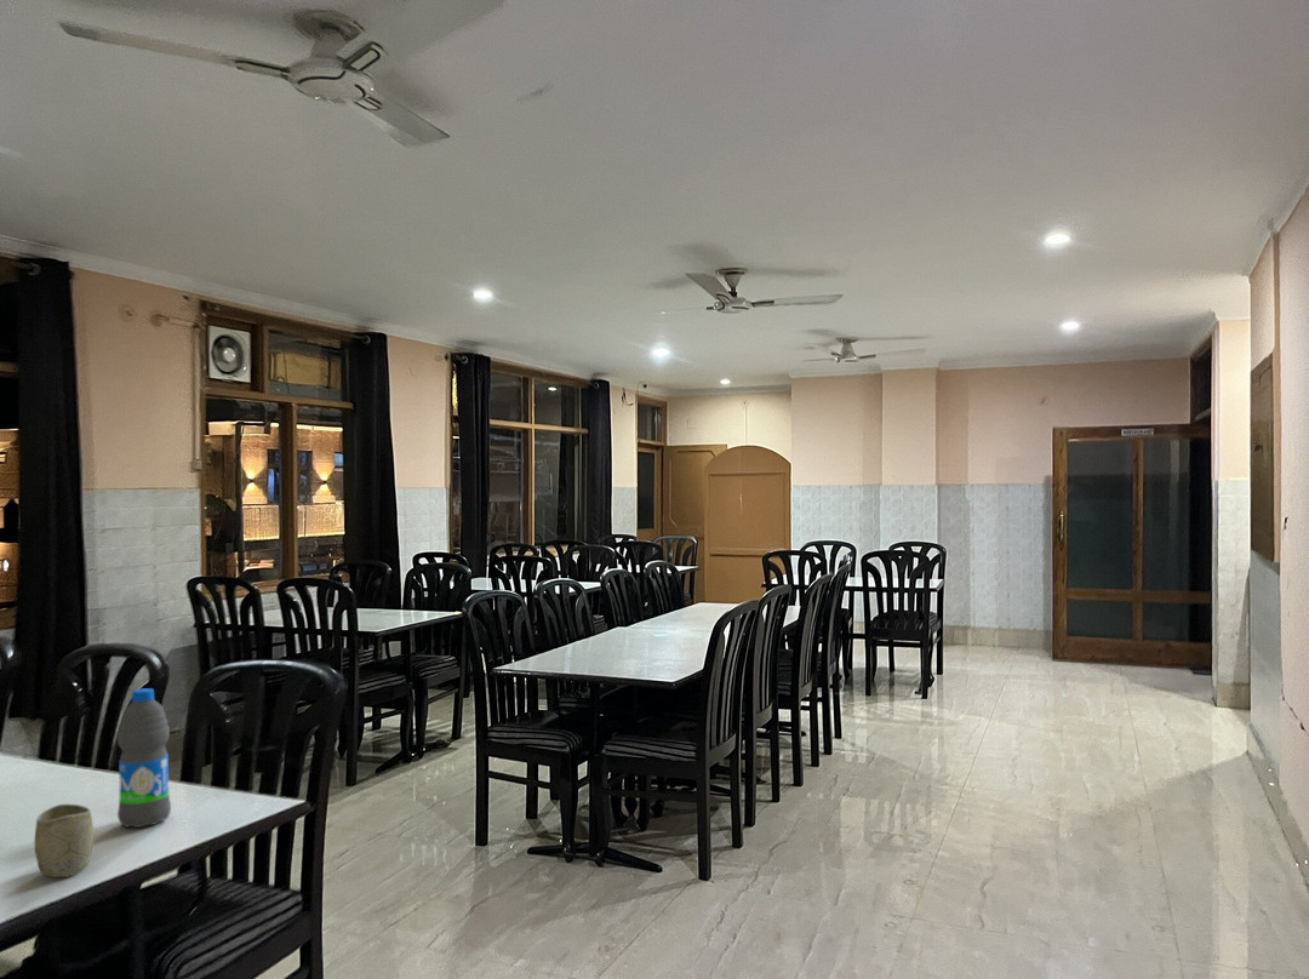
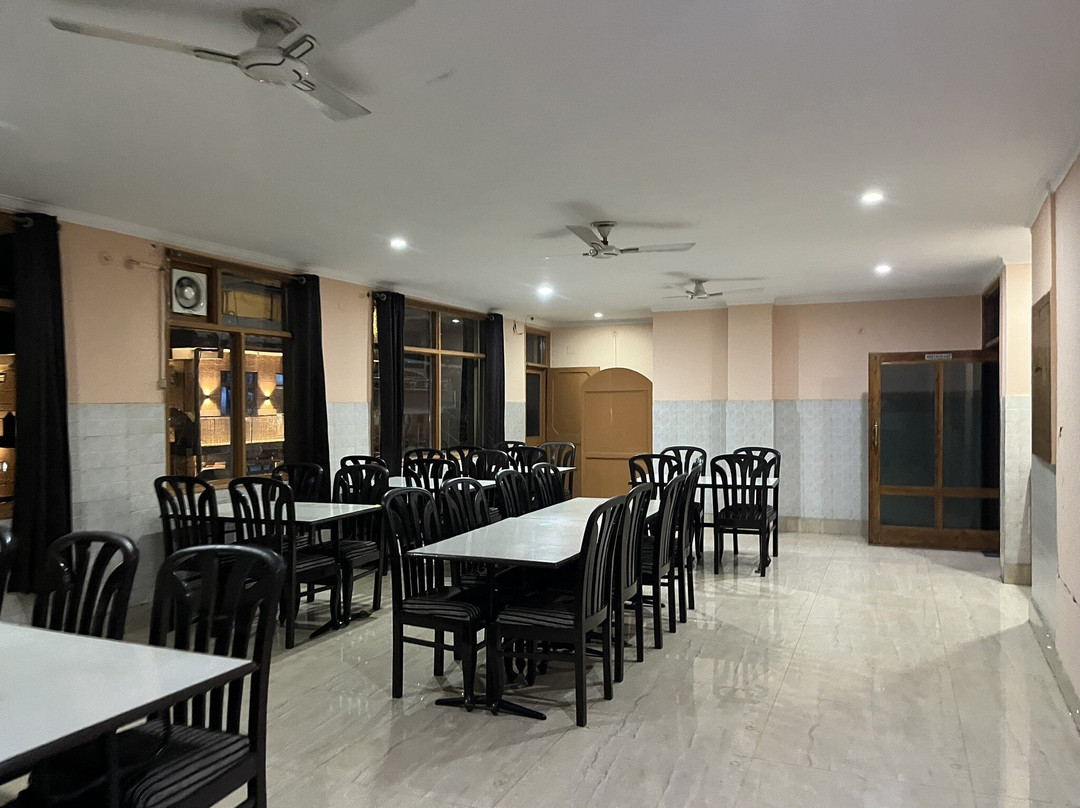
- water bottle (143, 755)
- cup (64, 840)
